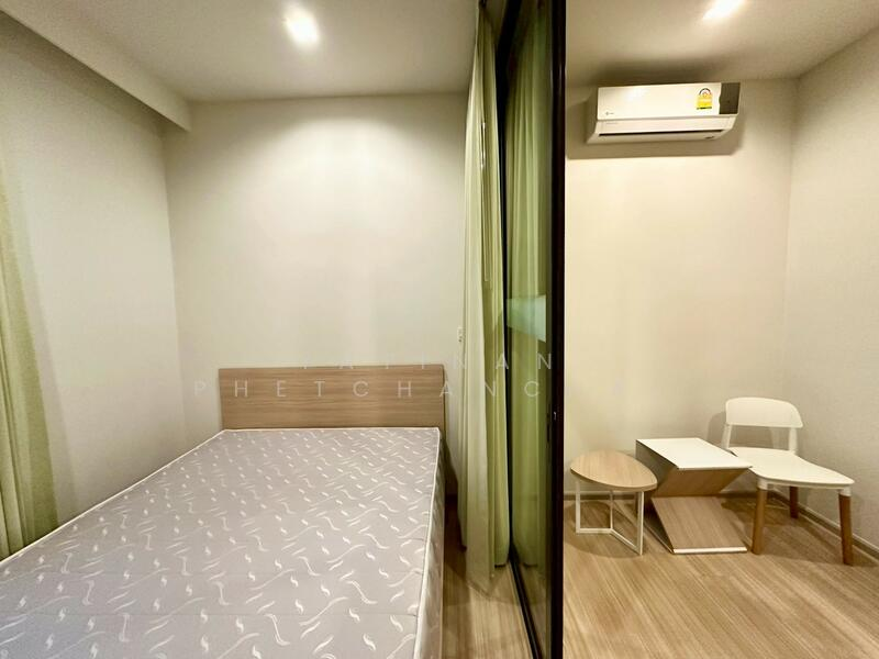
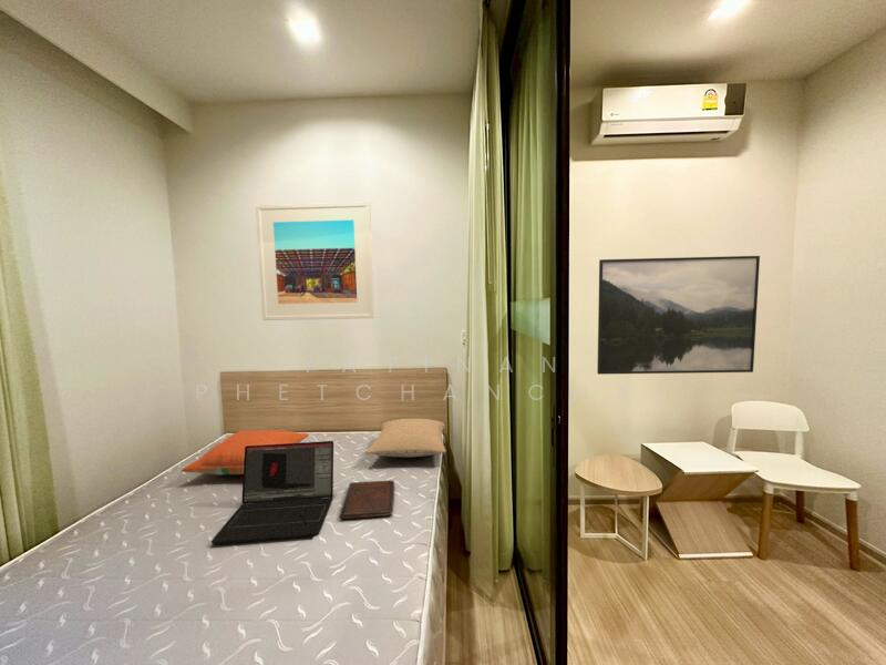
+ laptop (278, 487)
+ pillow (410, 437)
+ book (369, 498)
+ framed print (316, 262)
+ pillow (251, 444)
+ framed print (676, 316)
